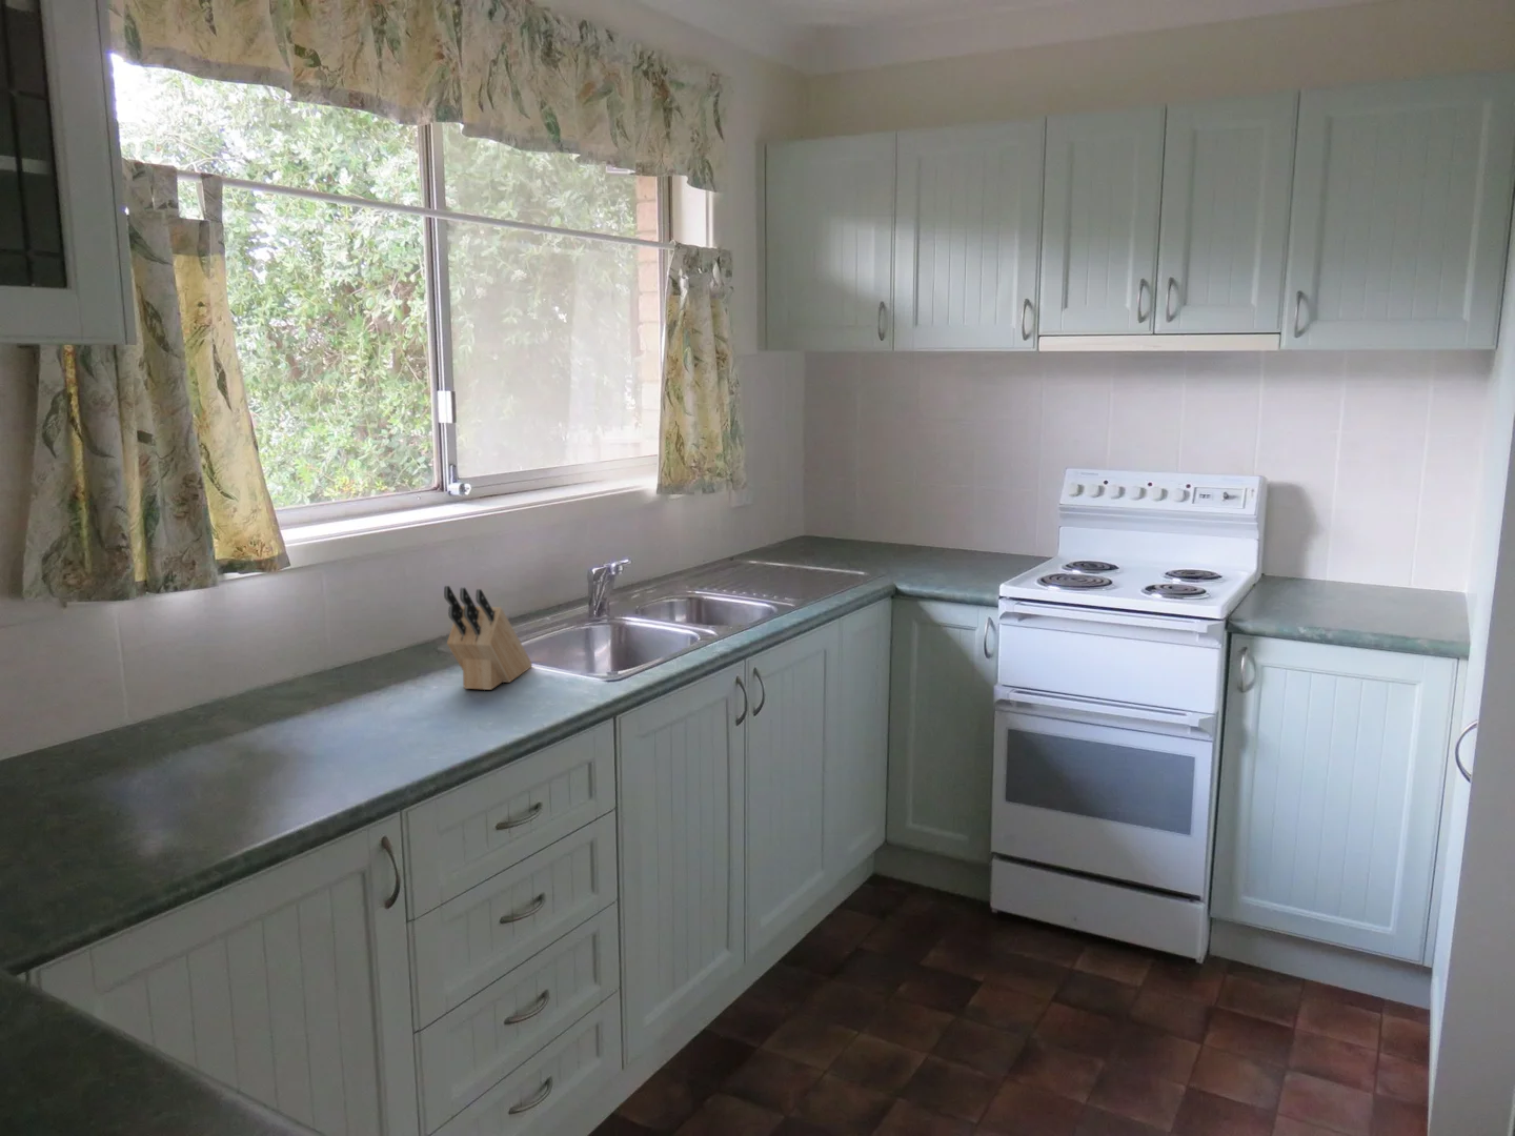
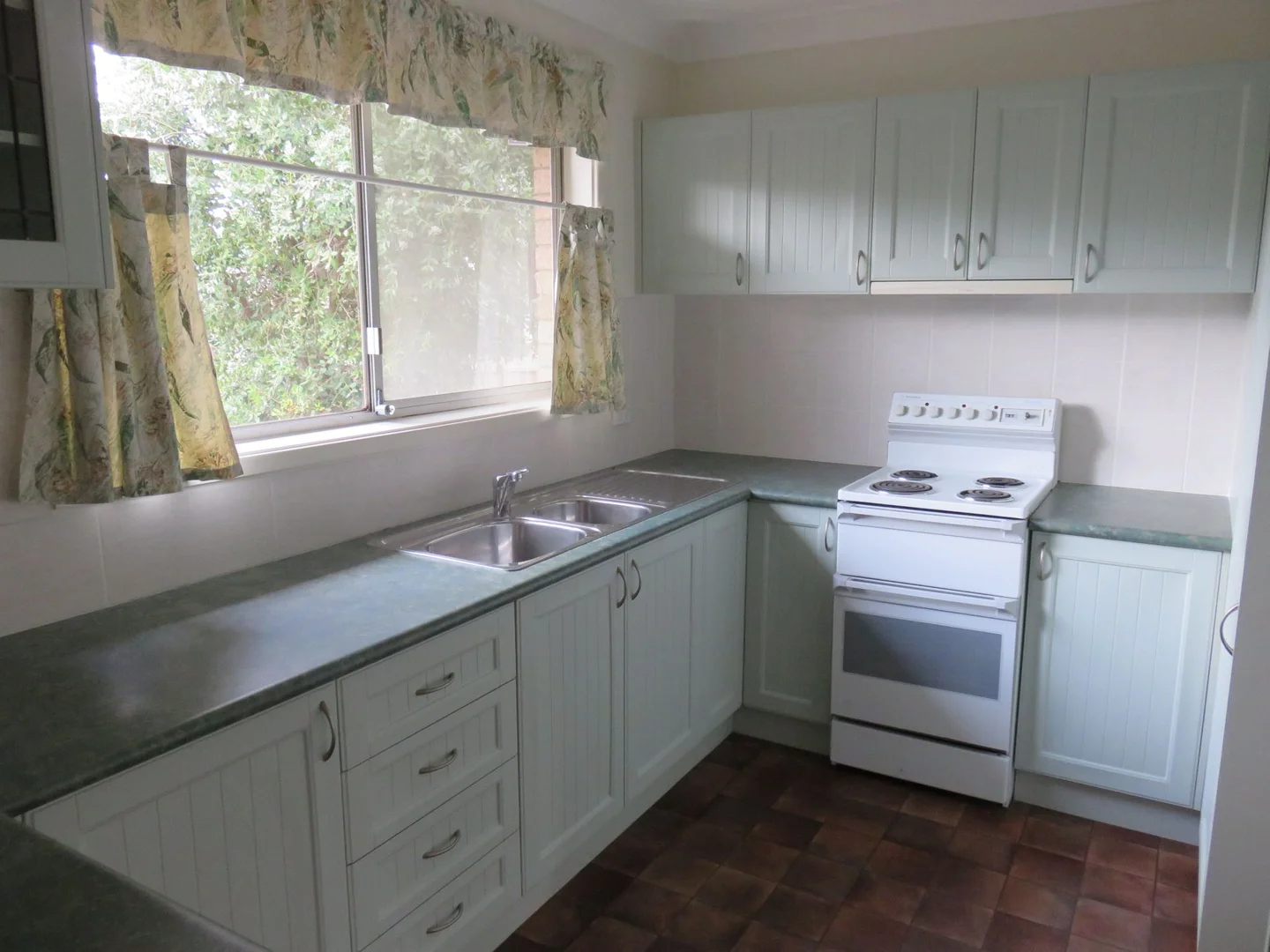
- knife block (486, 630)
